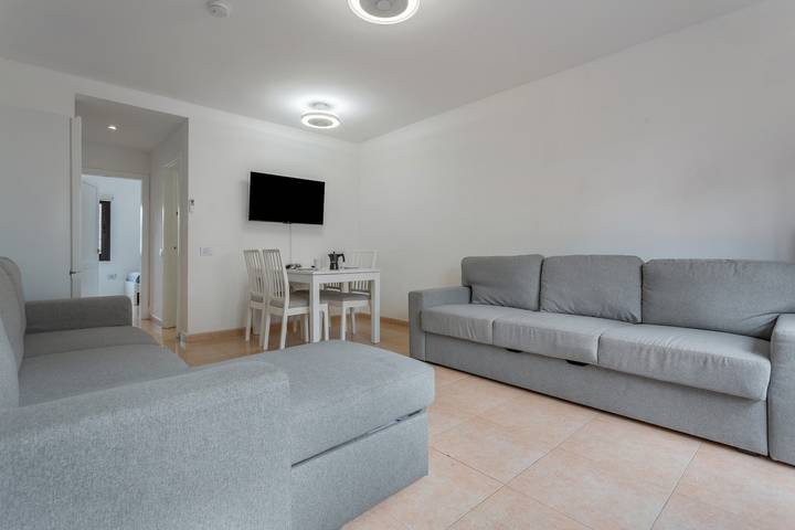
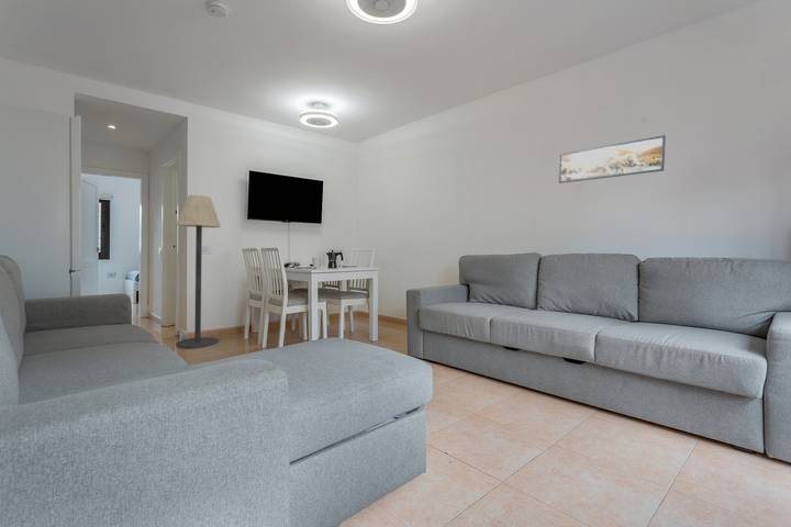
+ floor lamp (198, 270)
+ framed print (606, 161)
